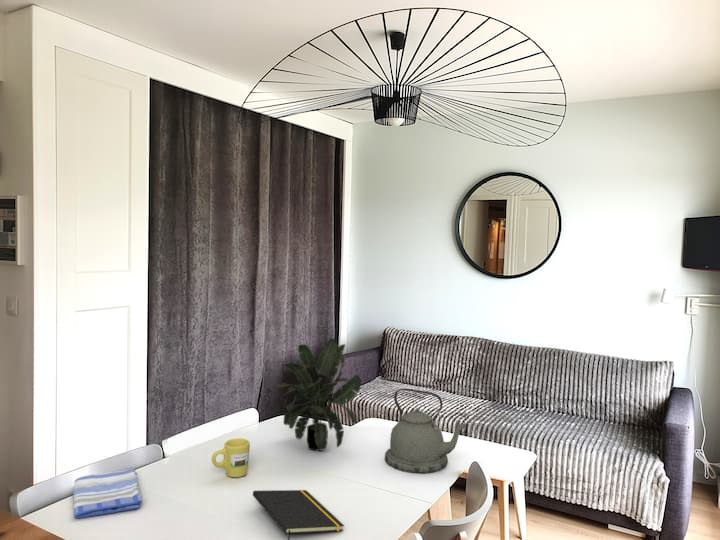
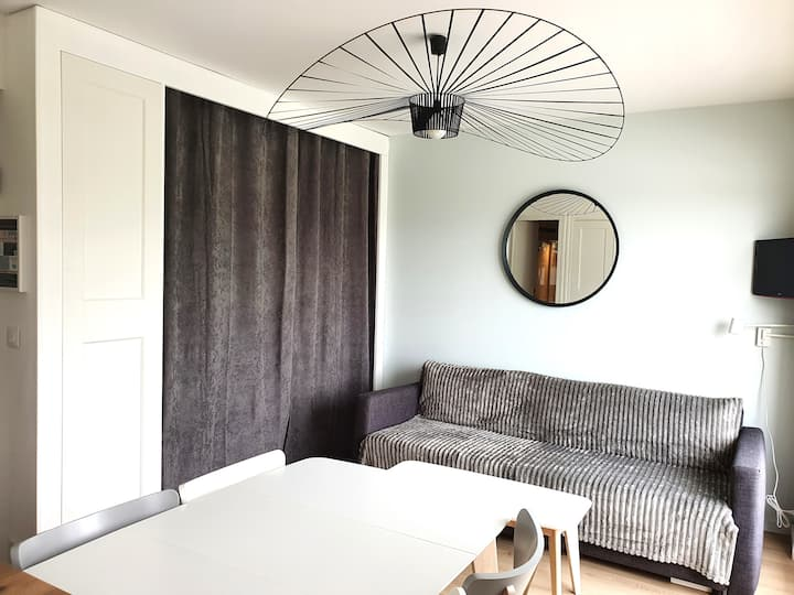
- kettle (421, 426)
- notepad (296, 509)
- potted plant (311, 393)
- mug (230, 459)
- dish towel (107, 491)
